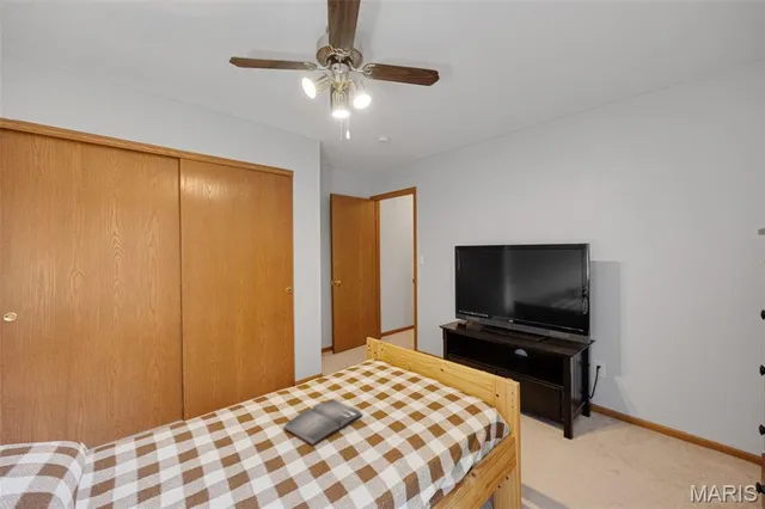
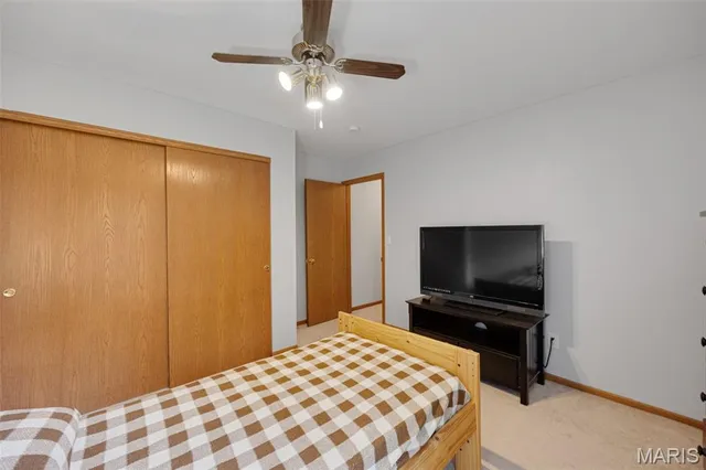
- hardback book (324, 417)
